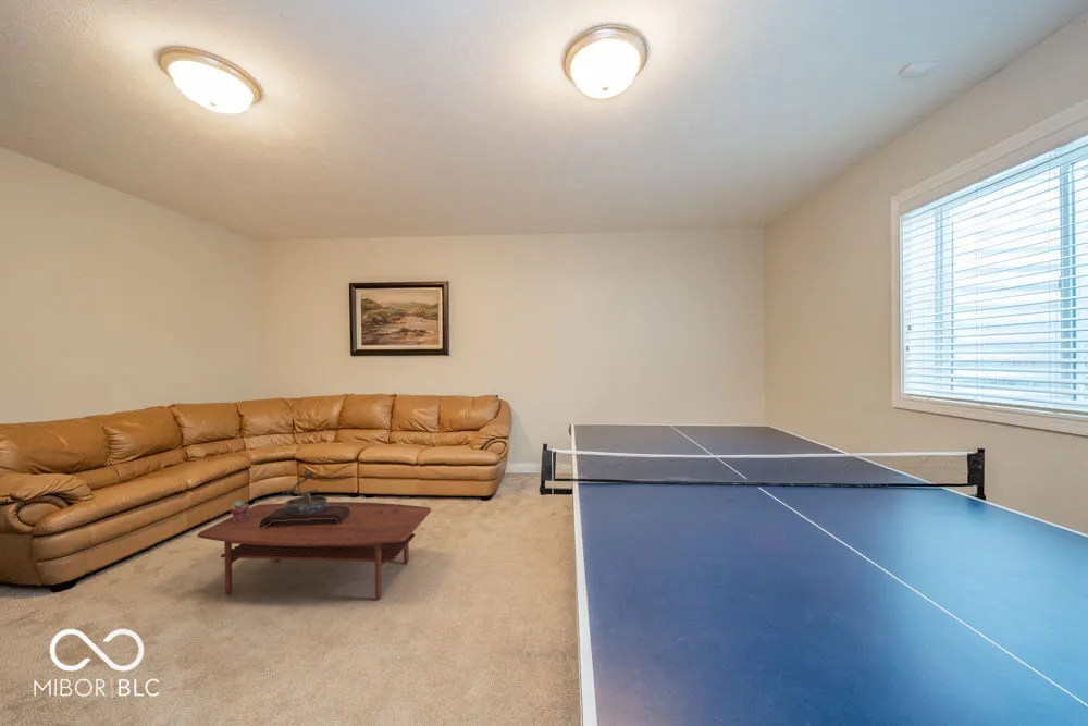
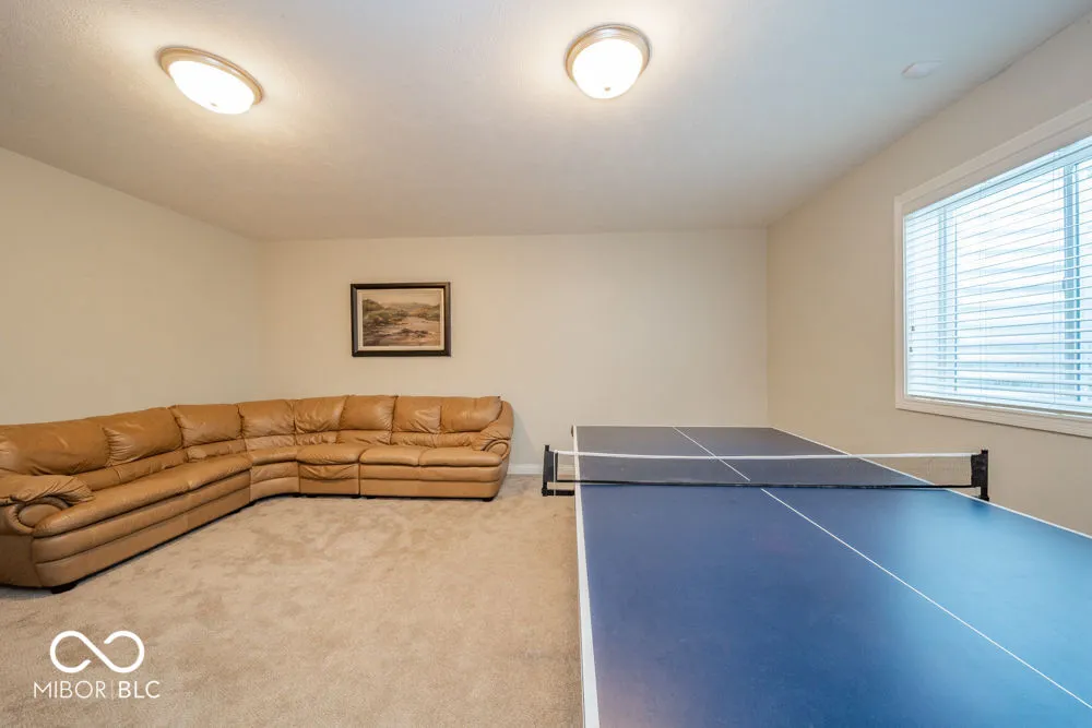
- coffee table (323, 549)
- bonsai tree (306, 495)
- potted succulent (239, 509)
